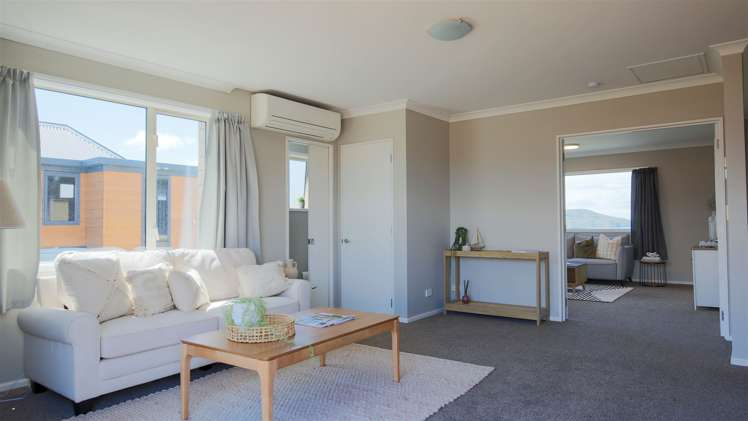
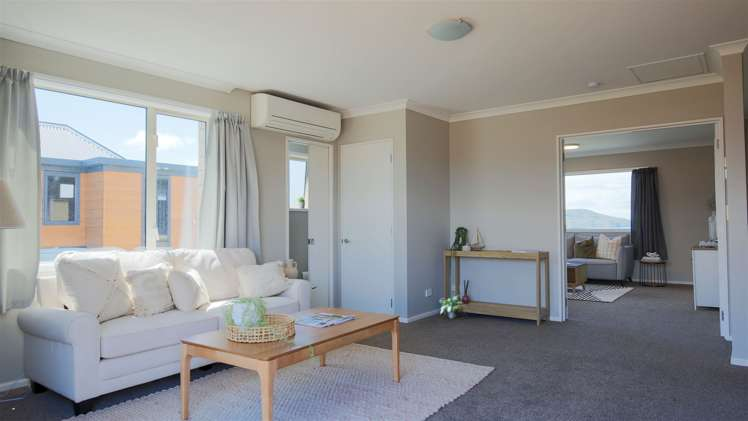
+ potted plant (452, 306)
